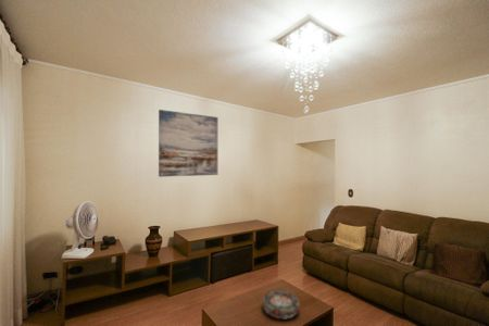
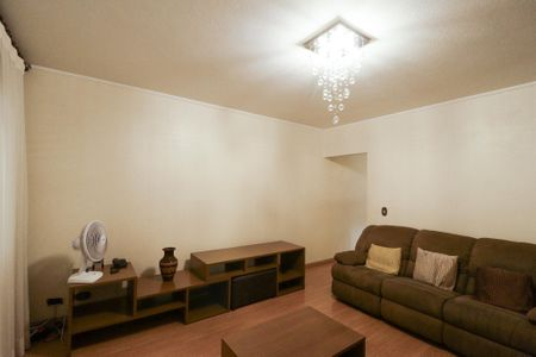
- decorative bowl (280, 303)
- wall art (190, 145)
